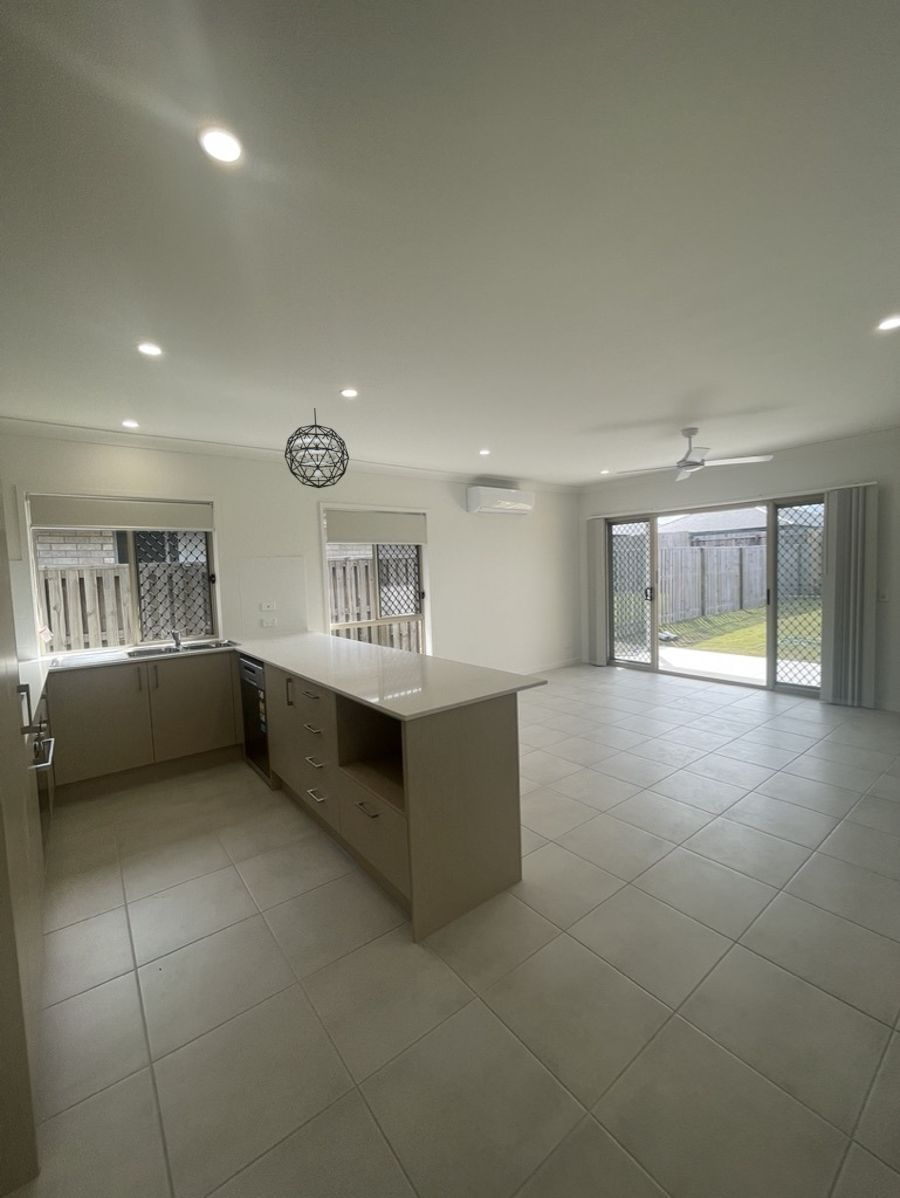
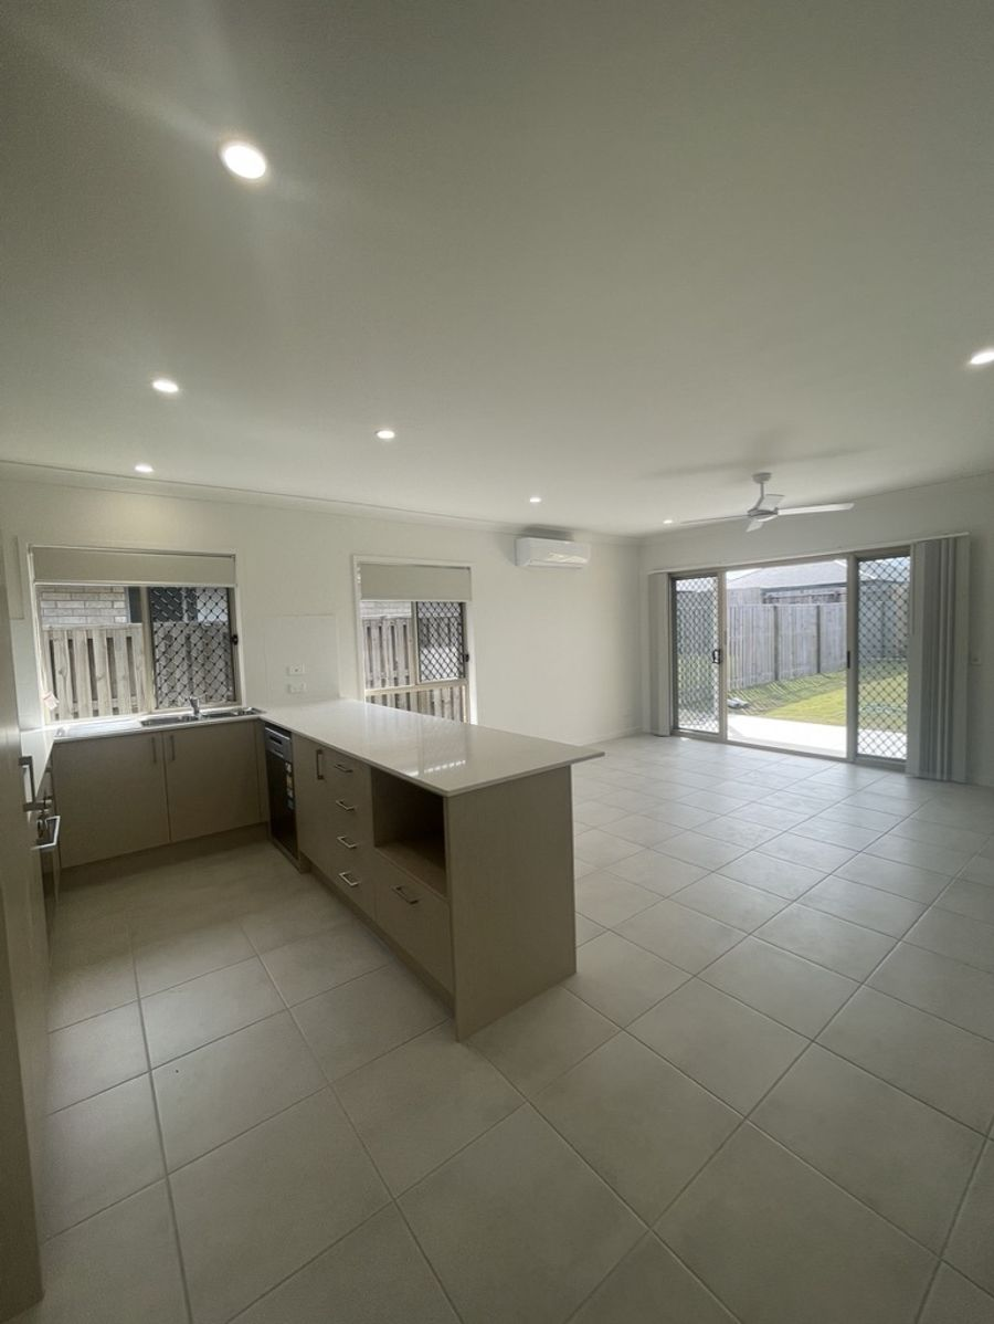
- pendant light (316, 448)
